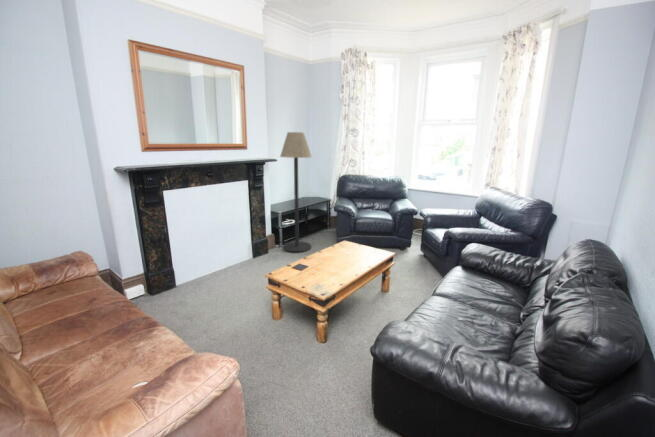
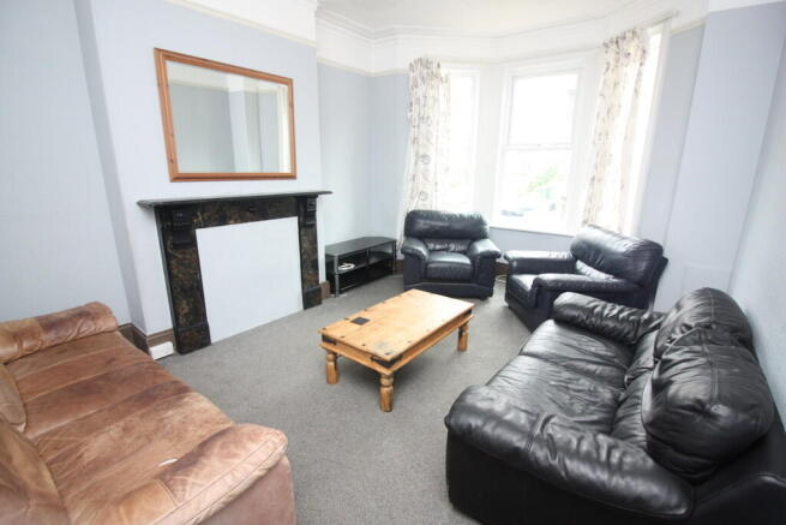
- floor lamp (296, 192)
